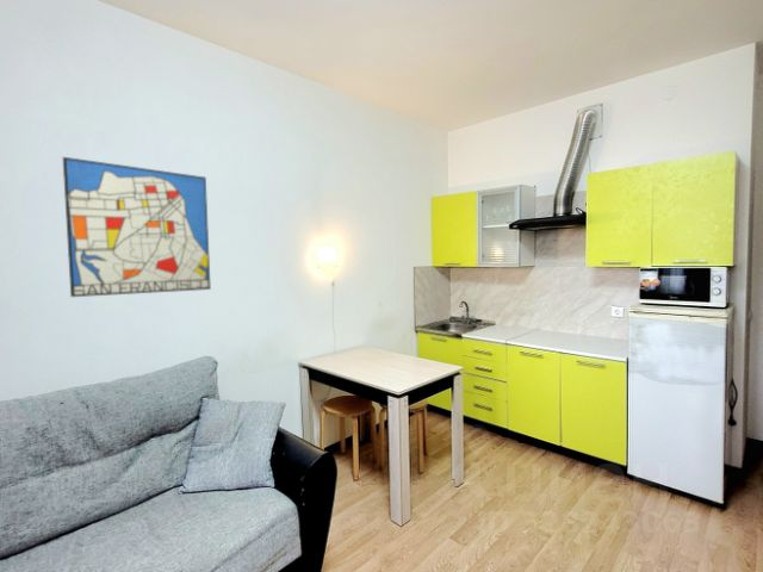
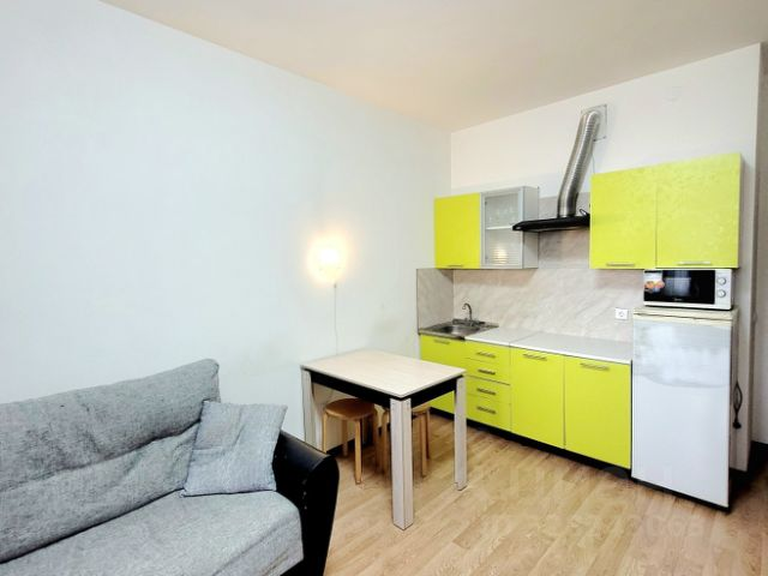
- wall art (144, 230)
